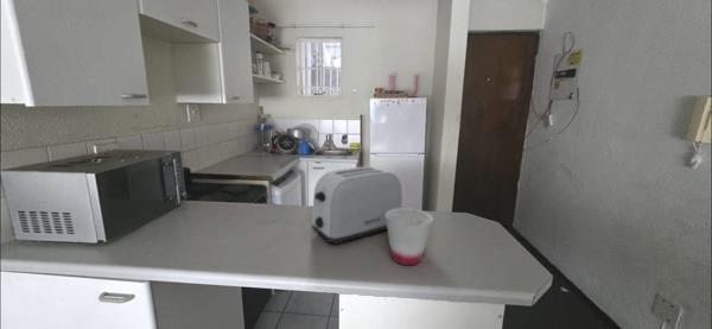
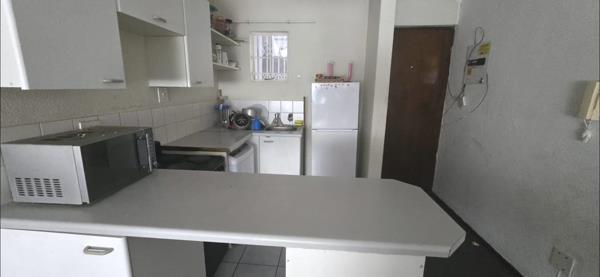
- cup (407, 236)
- toaster (356, 200)
